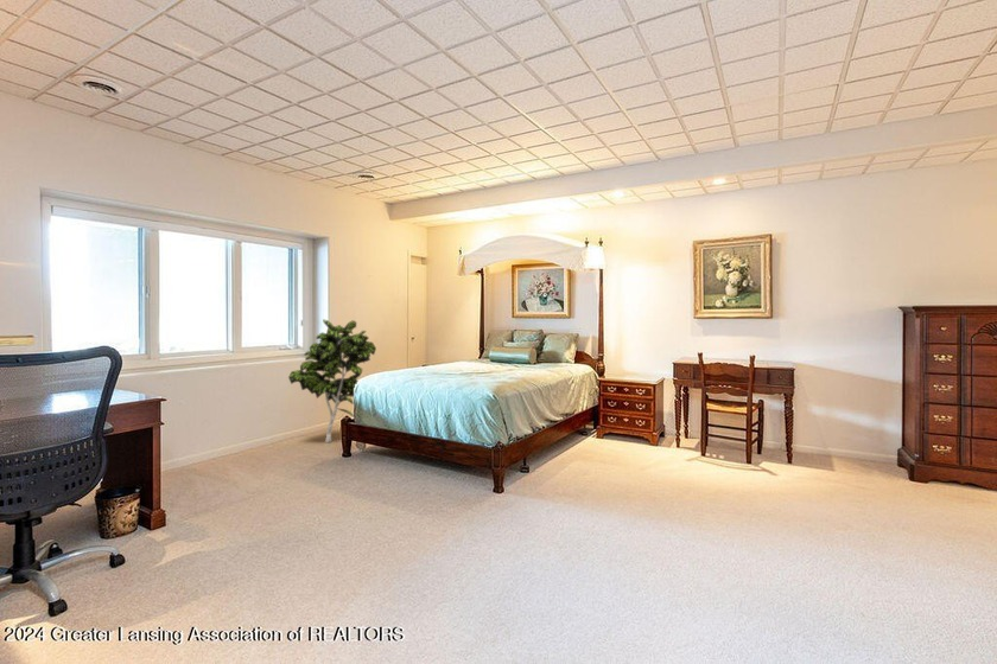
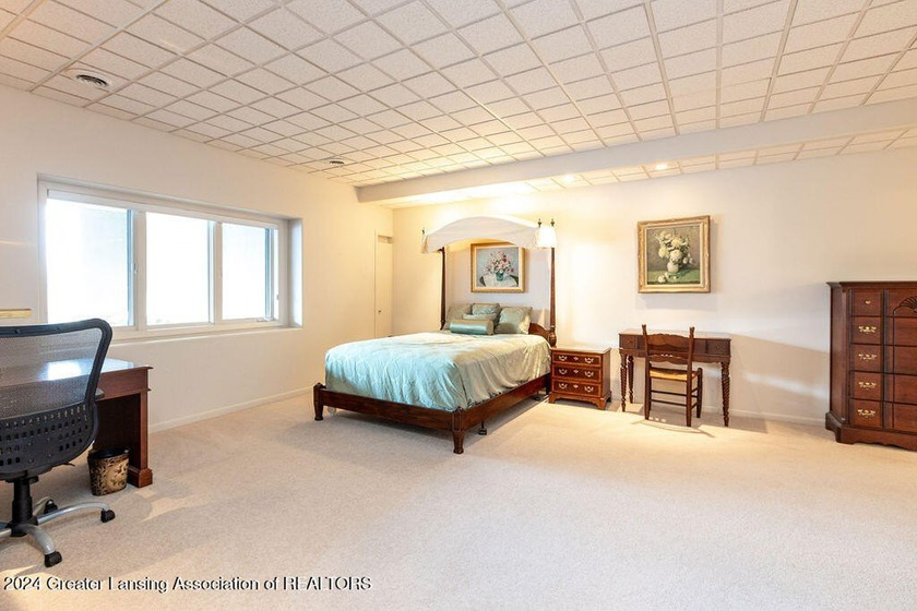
- indoor plant (331, 381)
